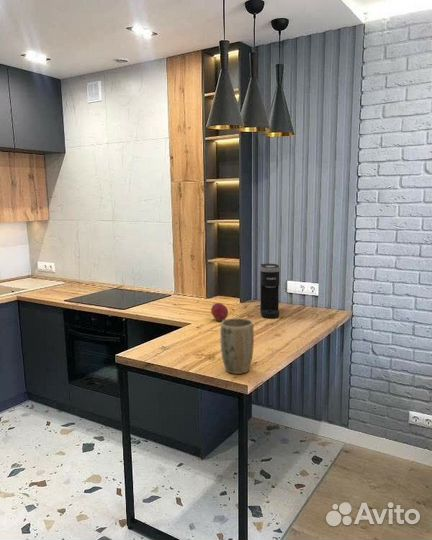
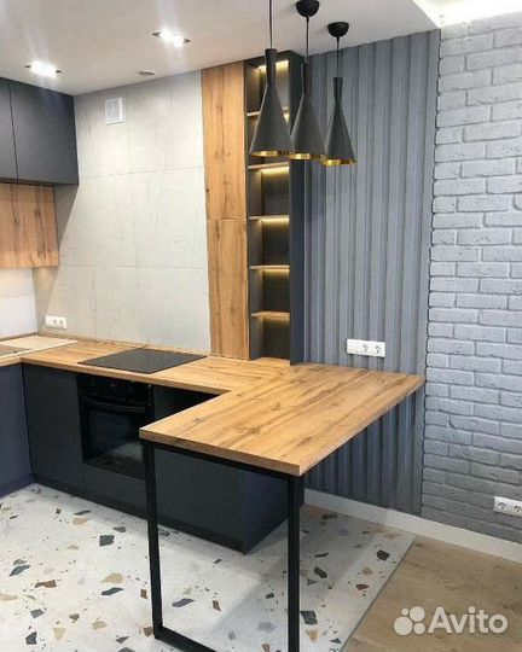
- coffee maker (269, 289)
- plant pot (237, 346)
- fruit (219, 311)
